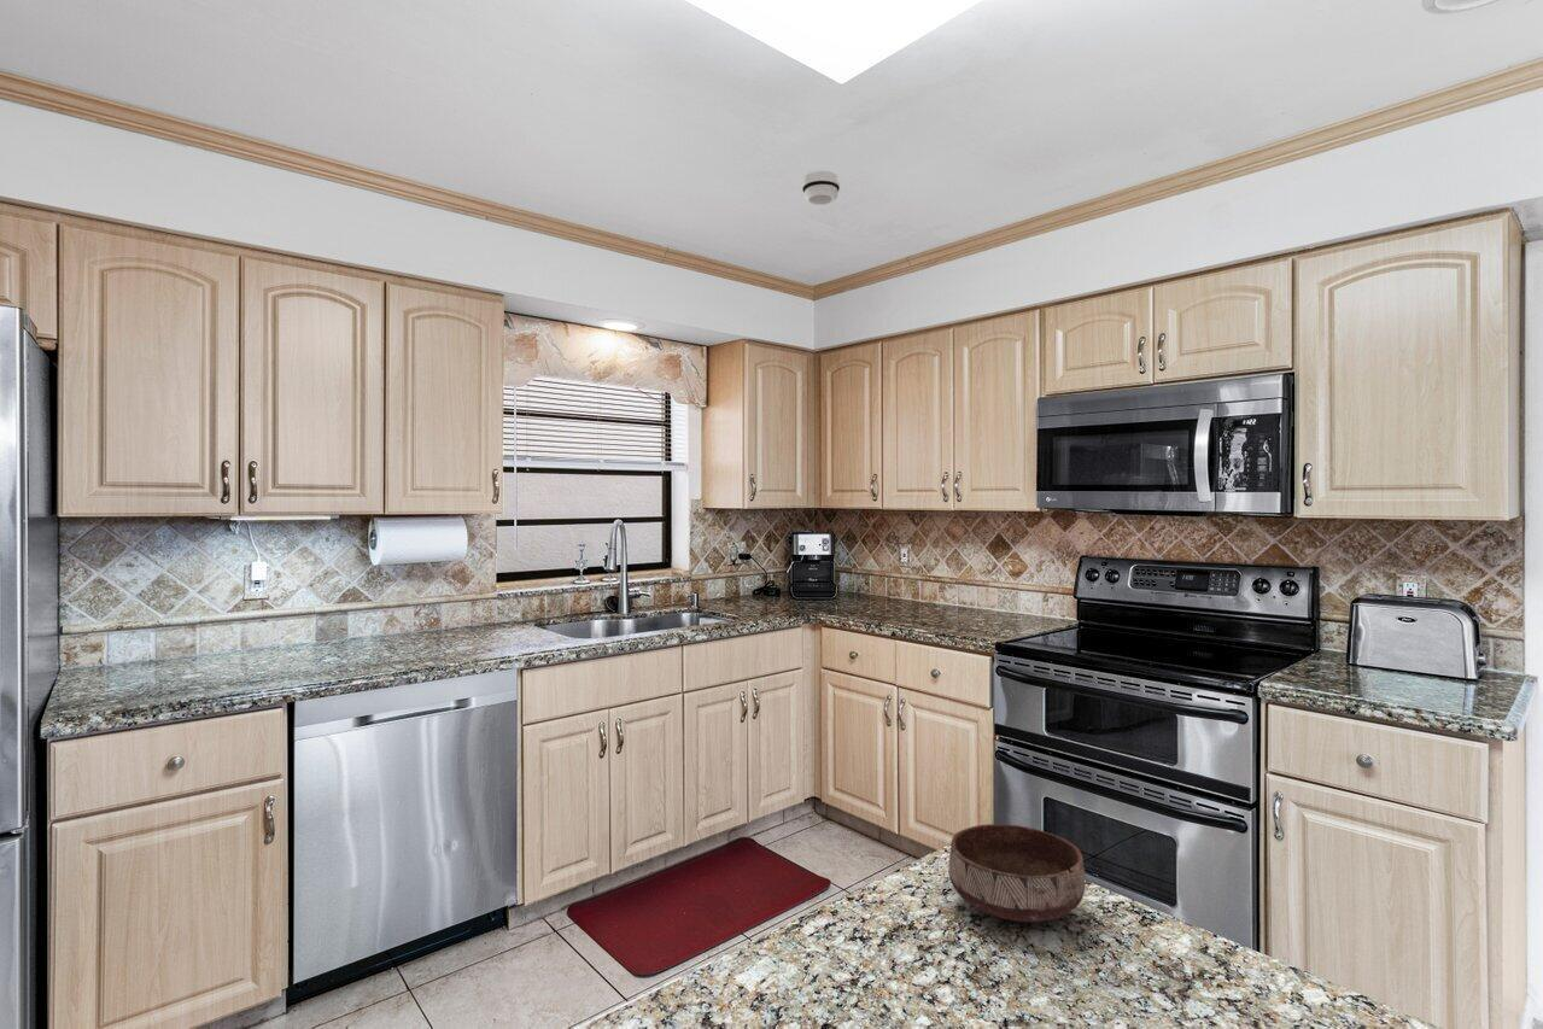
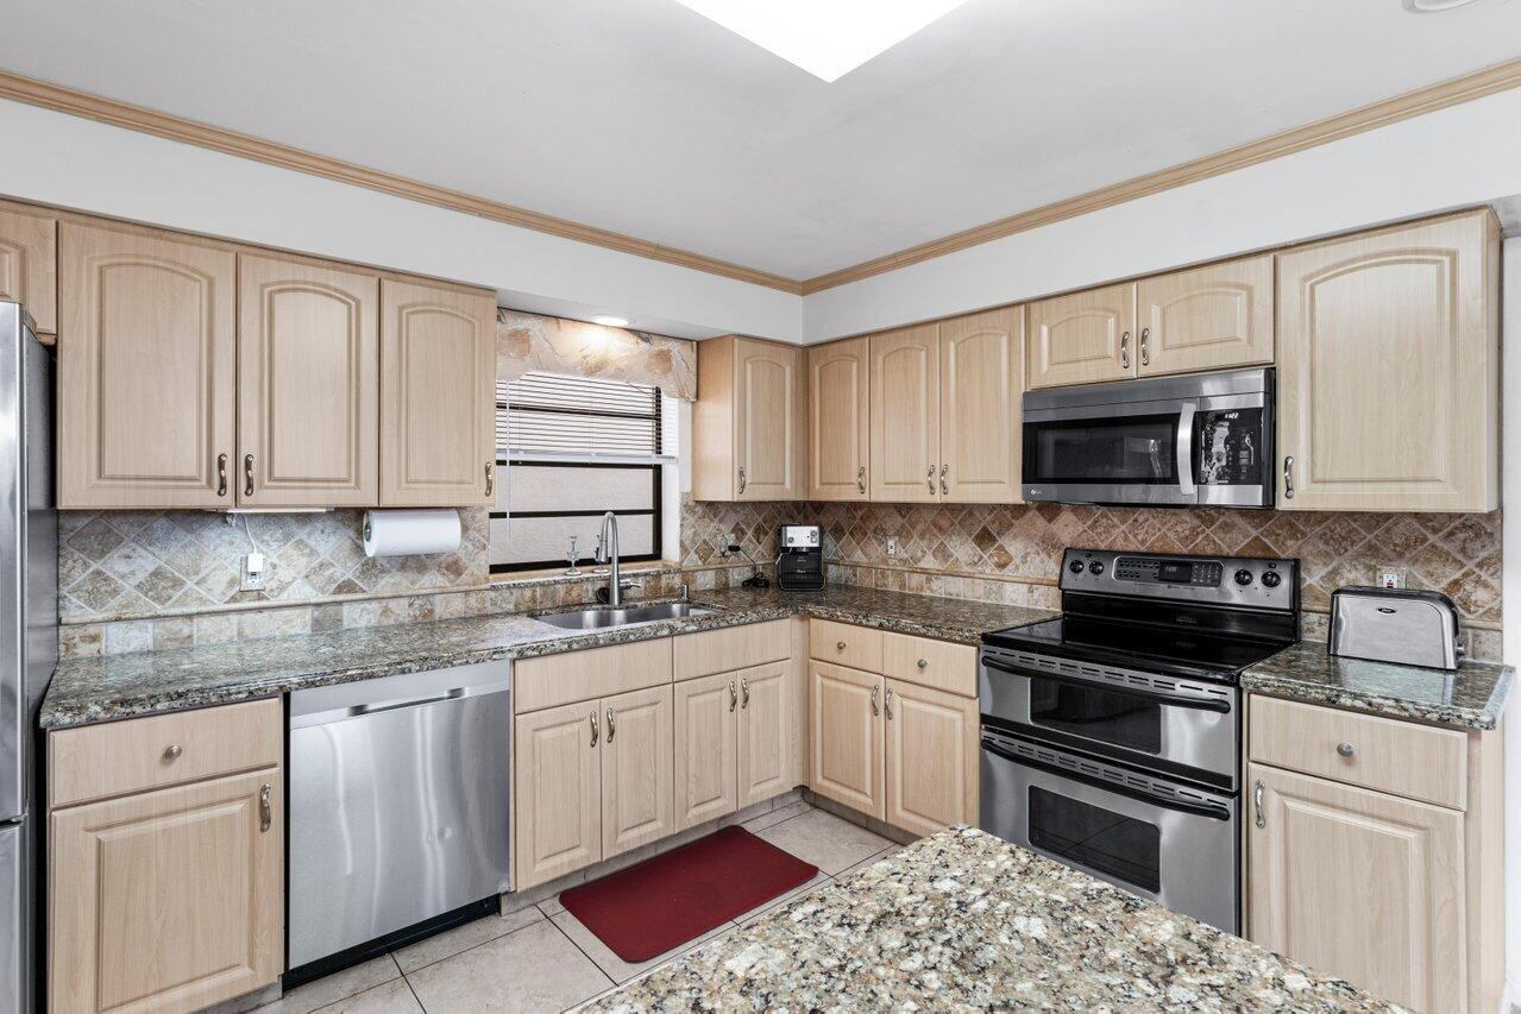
- smoke detector (820, 188)
- bowl (1015, 877)
